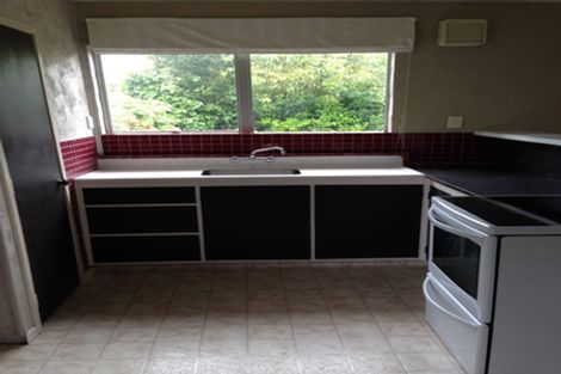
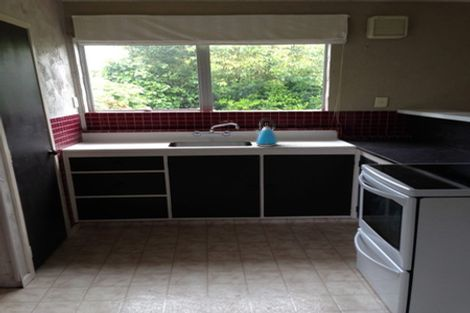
+ kettle (267, 131)
